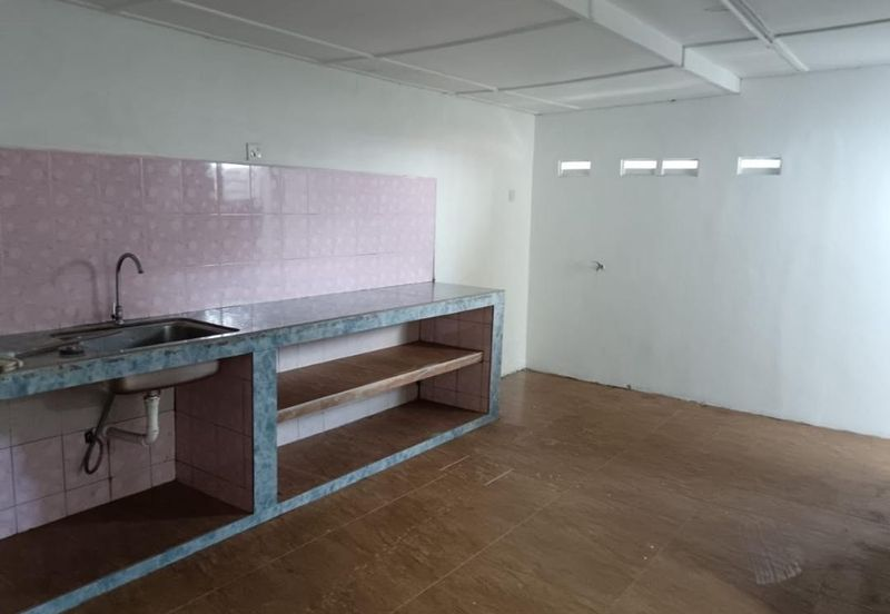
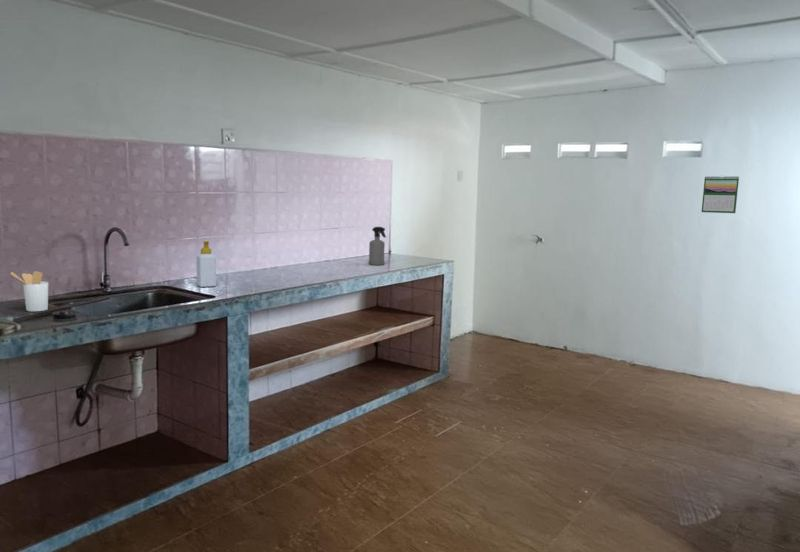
+ utensil holder (29, 290)
+ calendar (719, 194)
+ spray bottle (377, 245)
+ soap bottle (206, 263)
